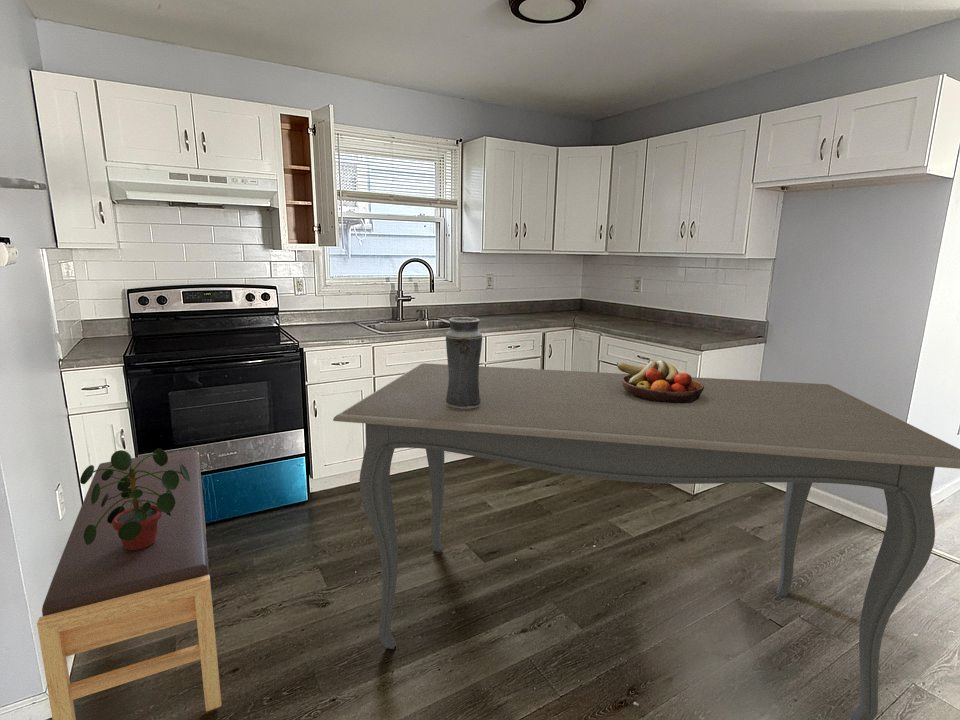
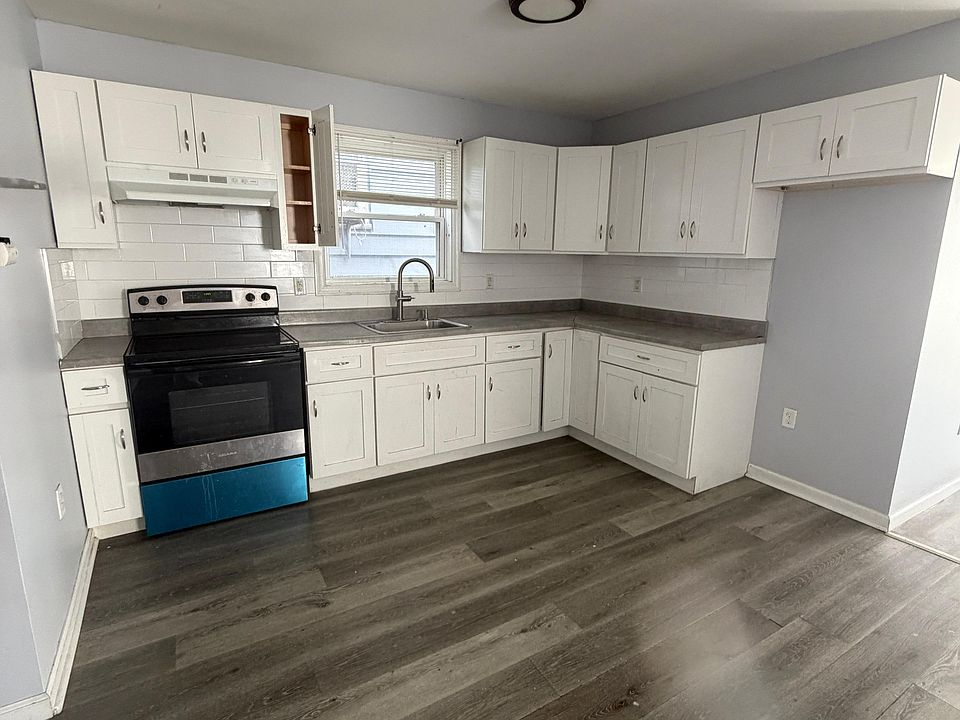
- fruit bowl (661, 378)
- vase (463, 362)
- bench (148, 560)
- dining table (615, 480)
- potted plant (137, 494)
